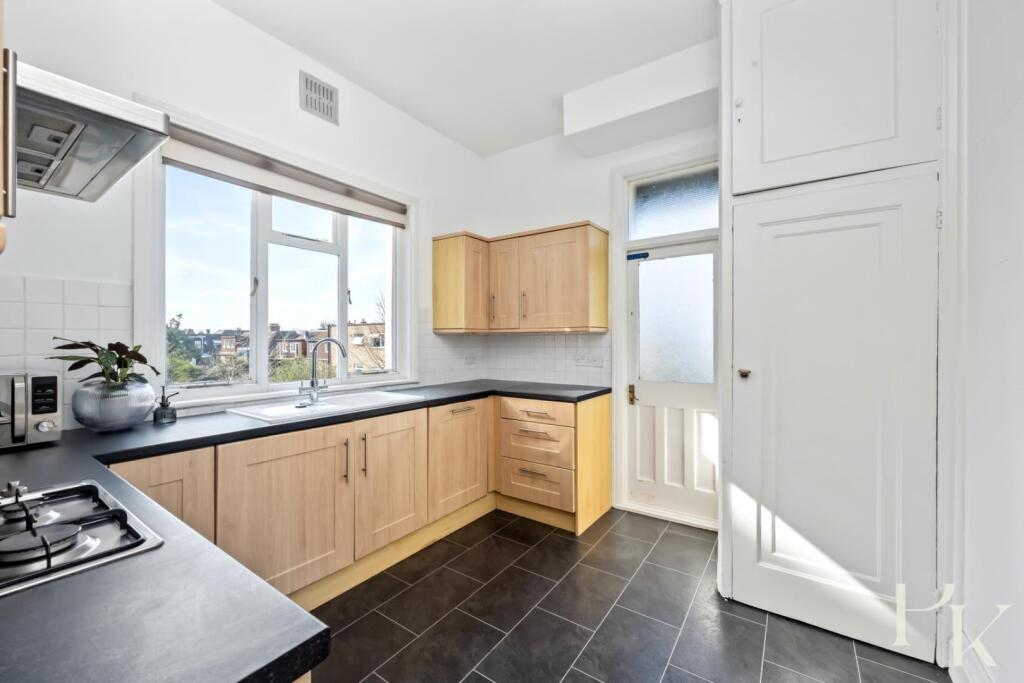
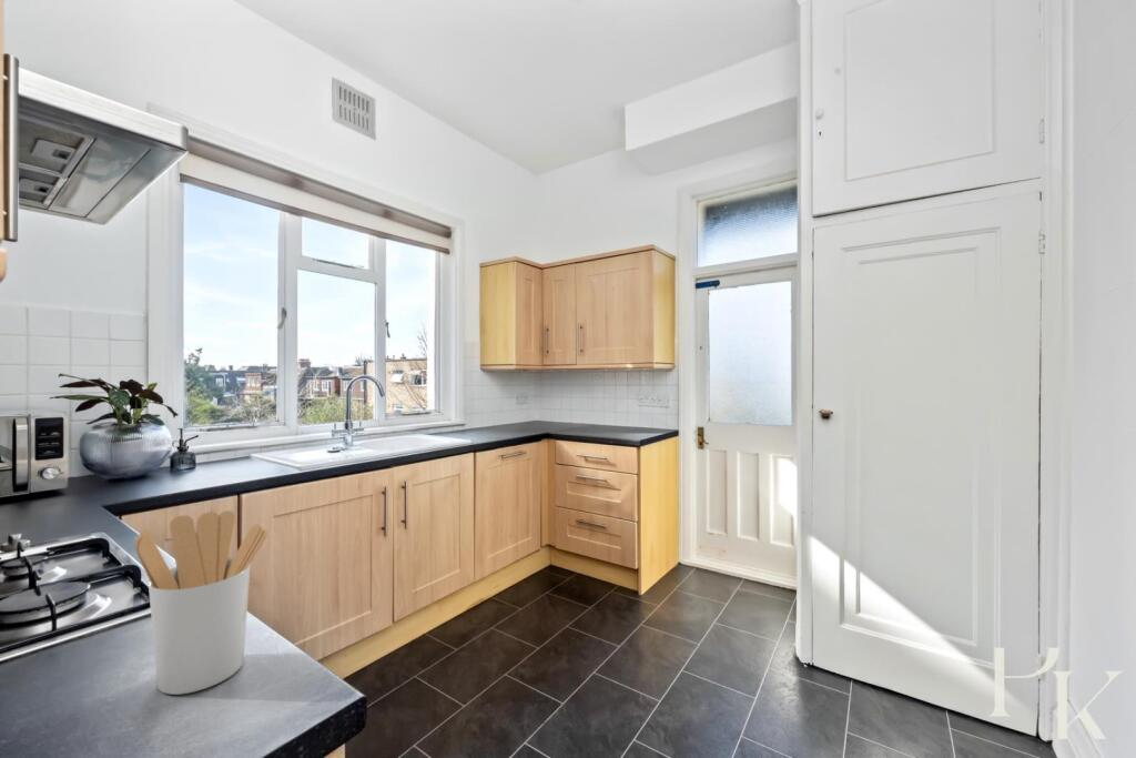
+ utensil holder (202, 589)
